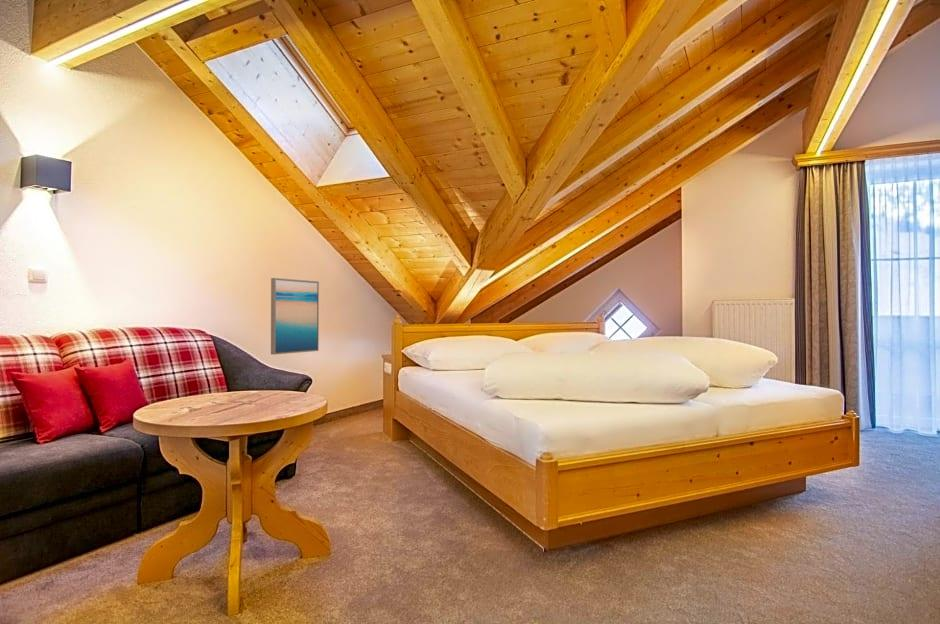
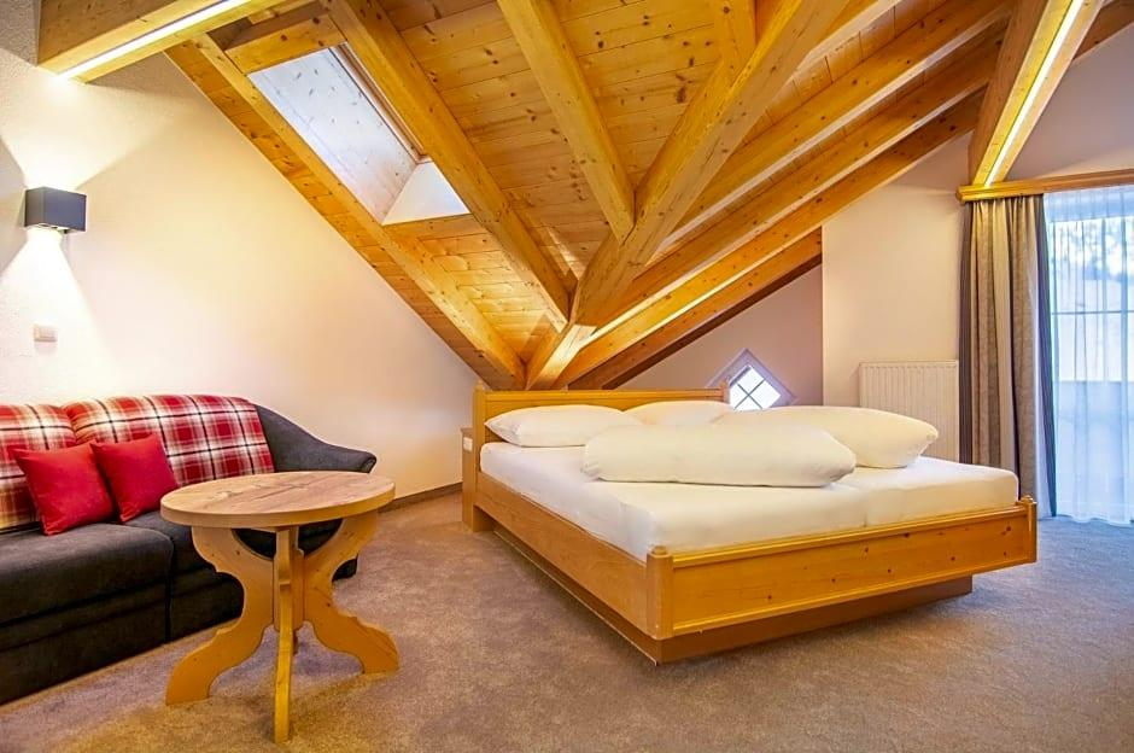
- wall art (295, 316)
